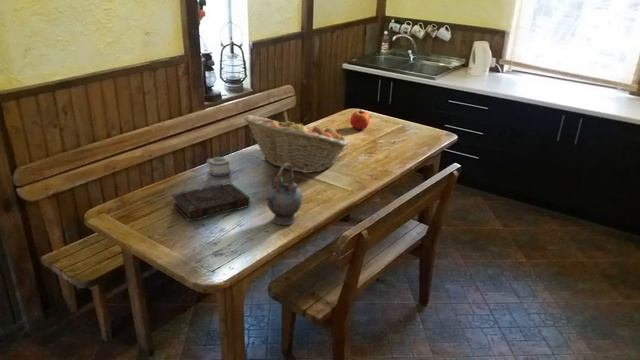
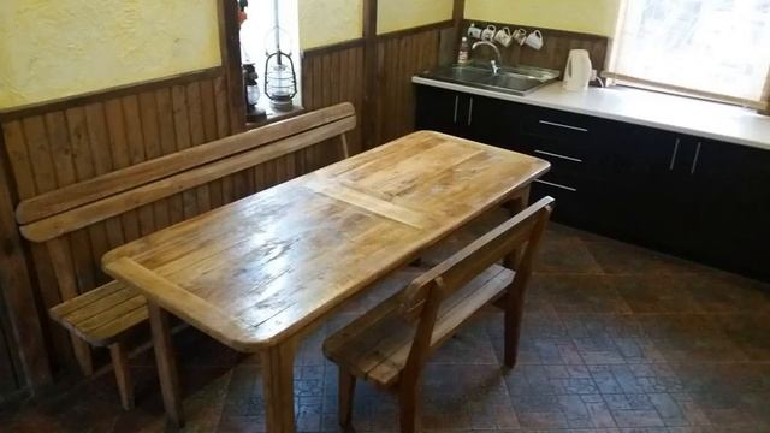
- apple (360, 119)
- mug (217, 165)
- book (211, 200)
- fruit basket (295, 138)
- teapot (281, 193)
